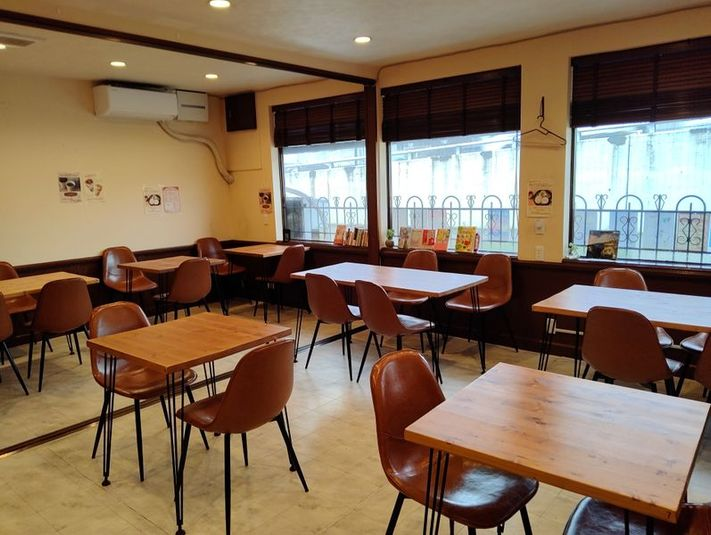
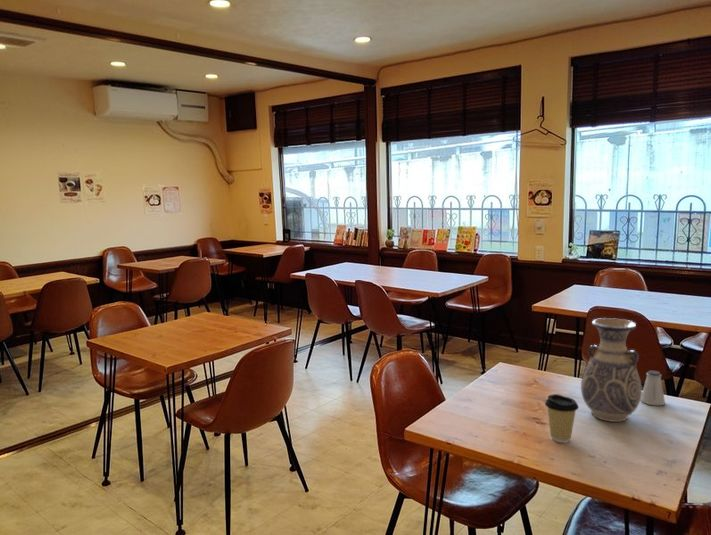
+ vase (611, 369)
+ saltshaker (653, 386)
+ coffee cup (561, 418)
